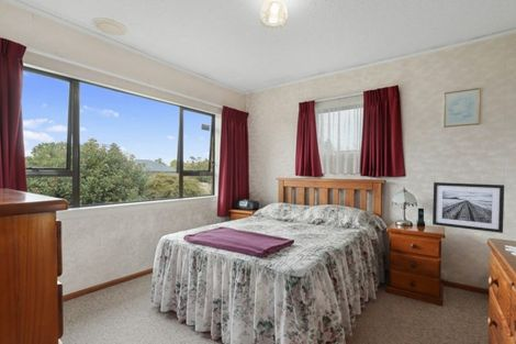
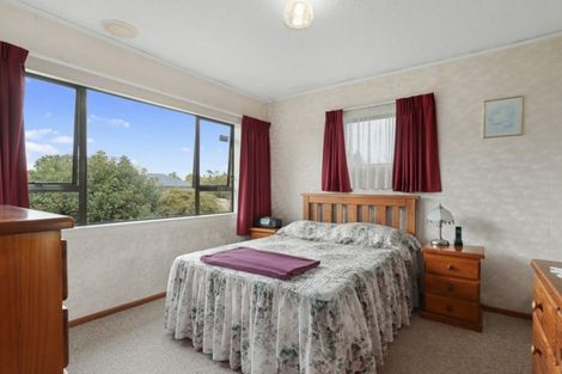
- wall art (465, 206)
